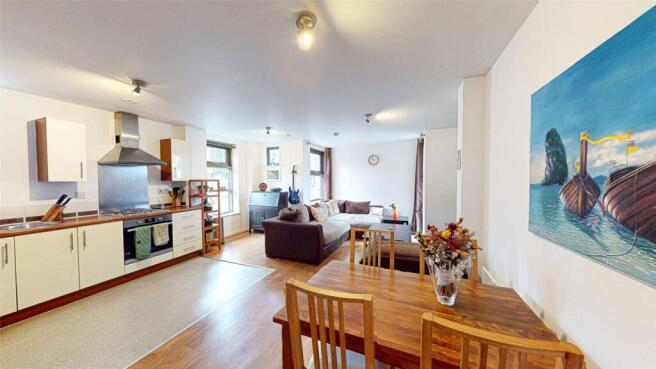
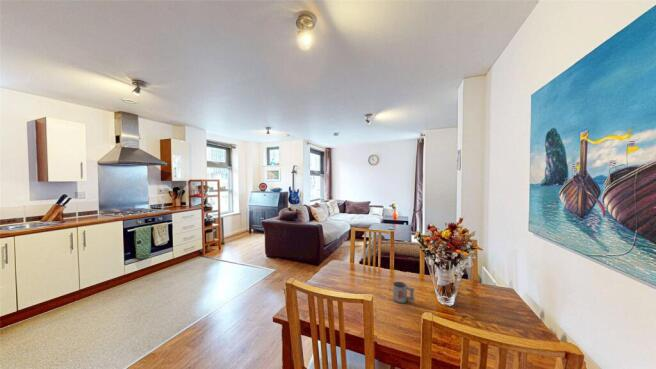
+ mug (403, 292)
